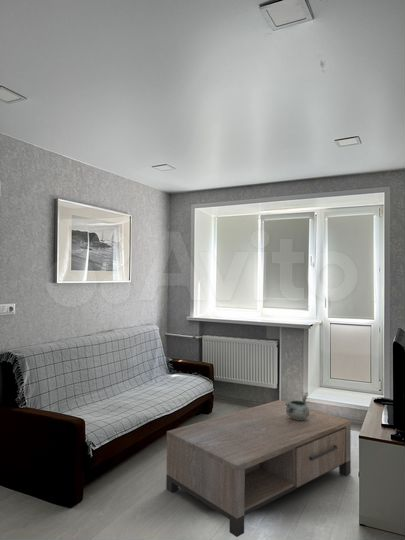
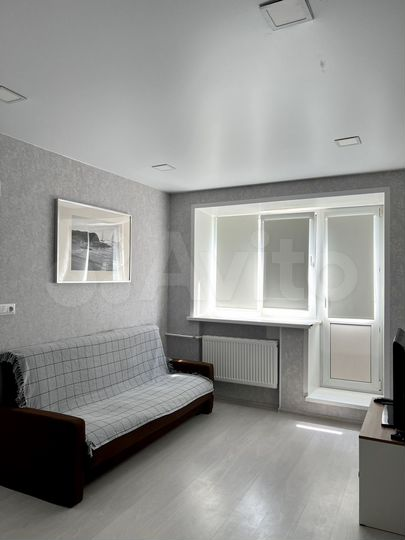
- decorative bowl (297, 408)
- coffee table (262, 453)
